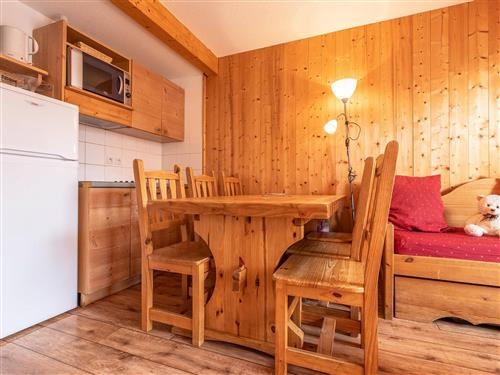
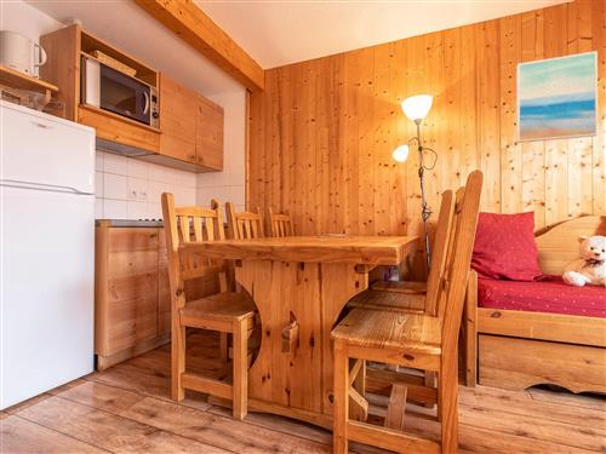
+ wall art (554, 98)
